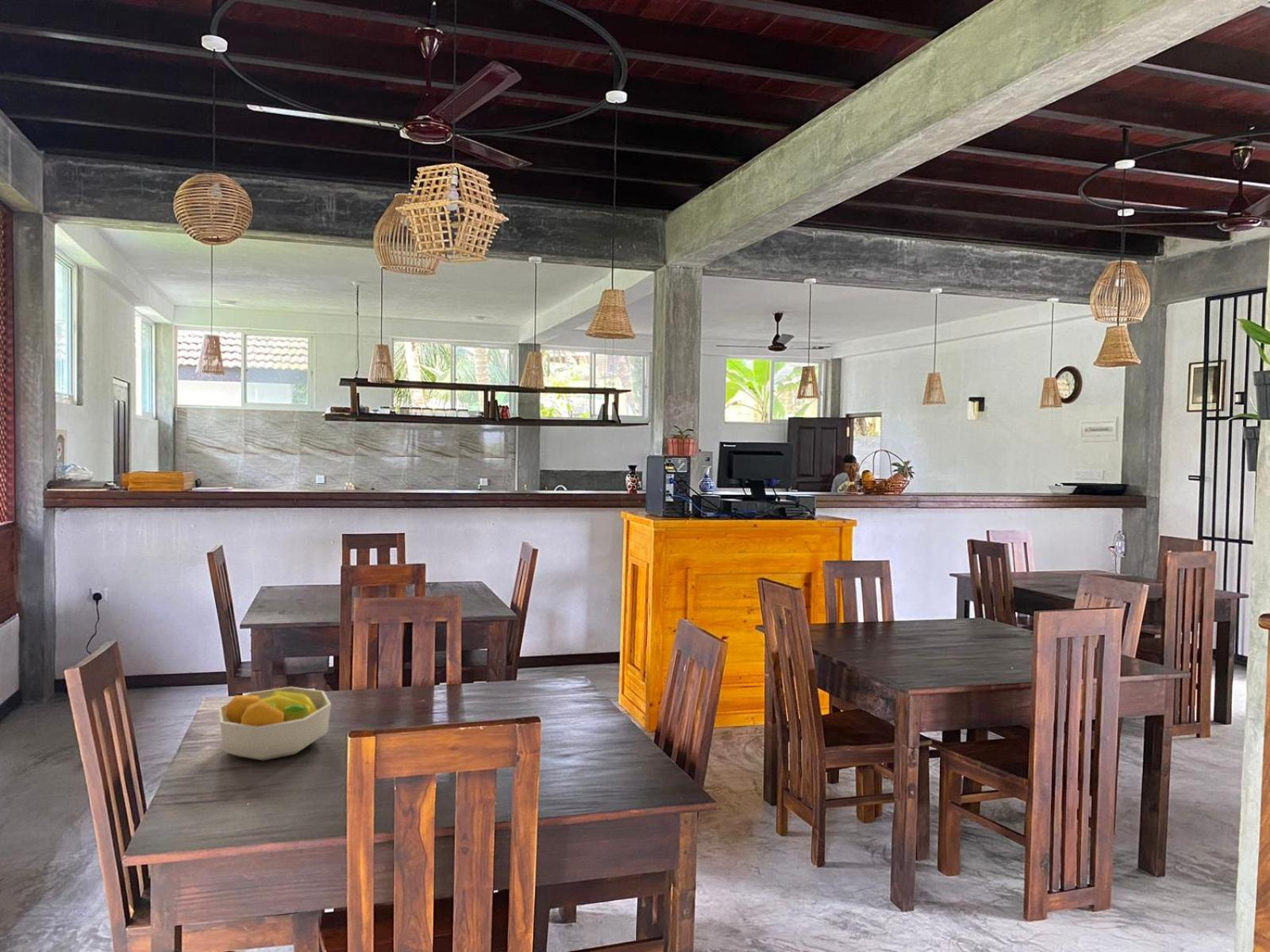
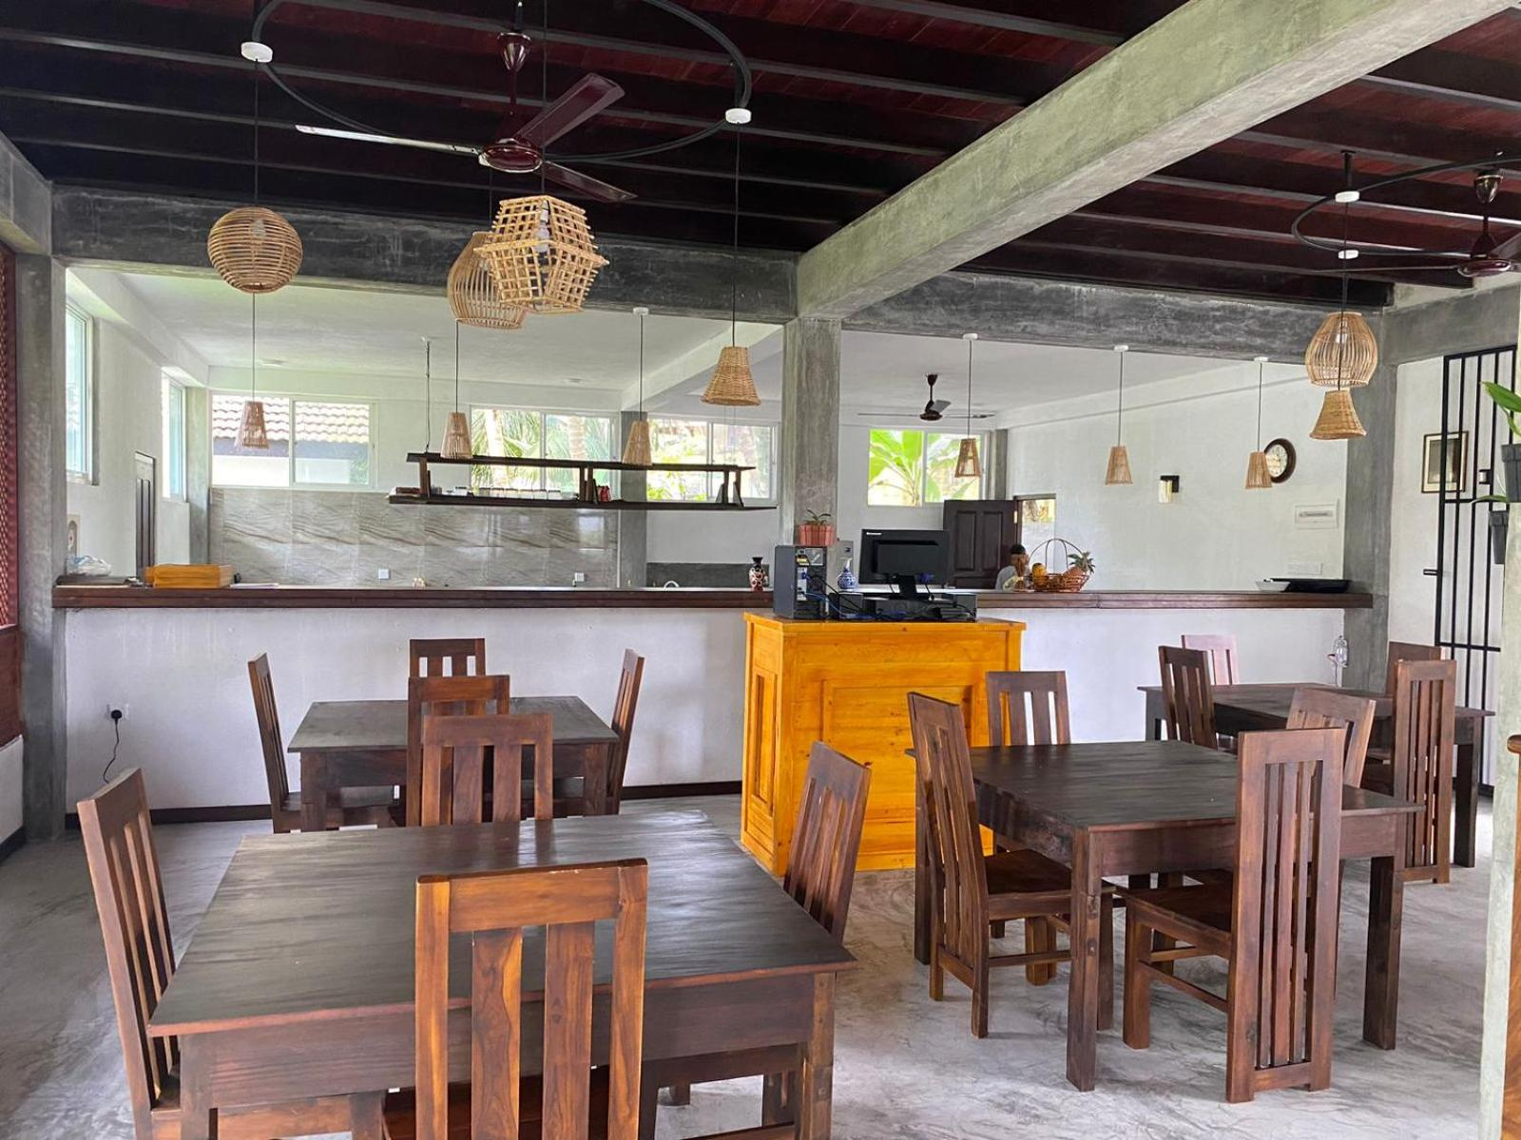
- fruit bowl (275, 716)
